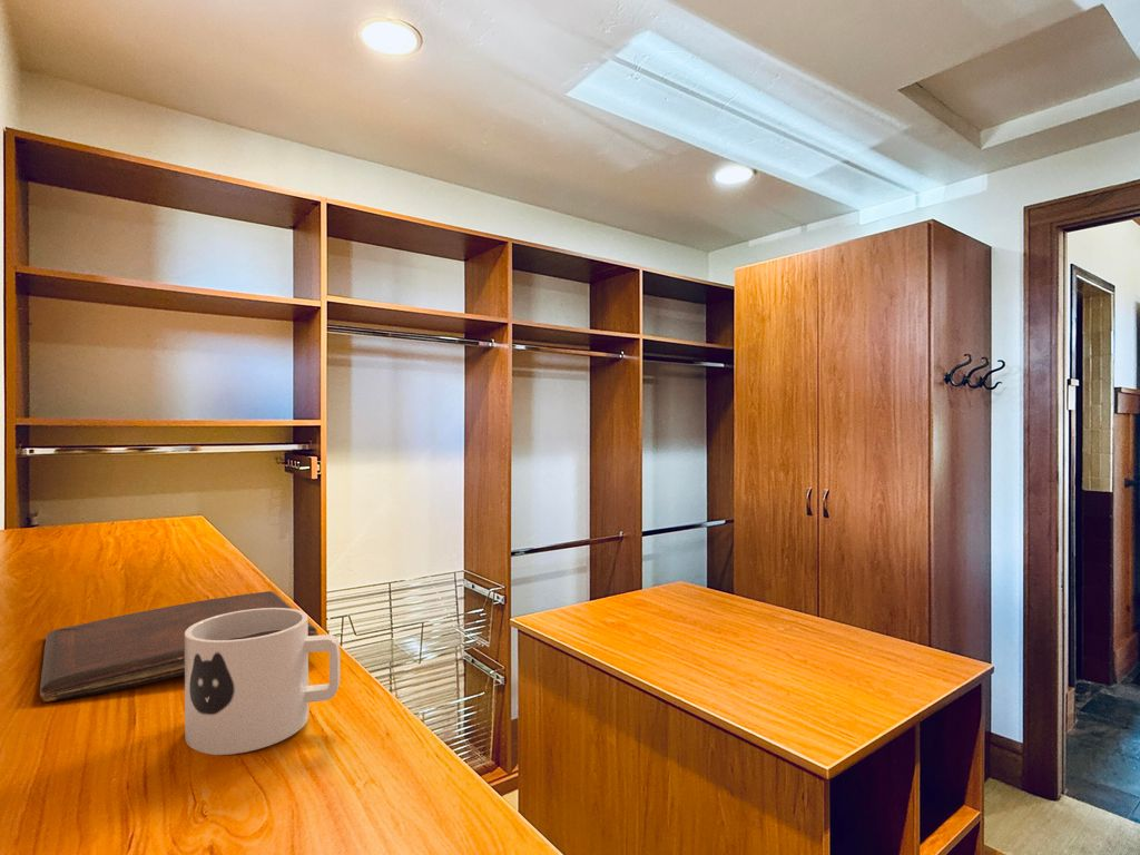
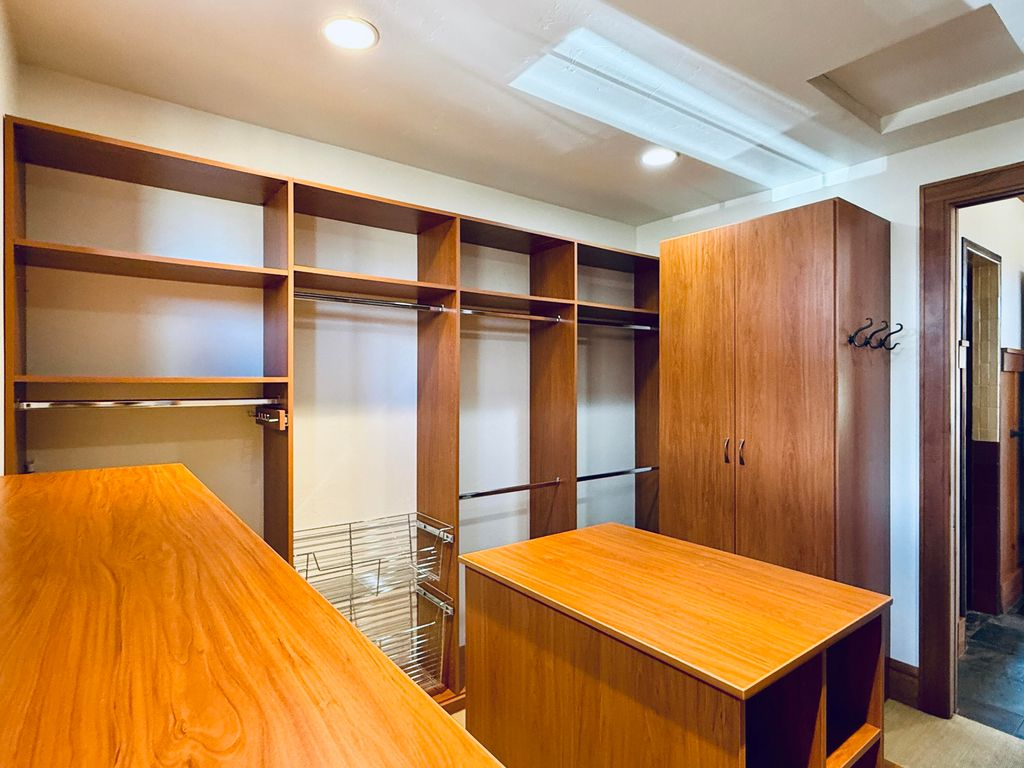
- mug (263, 671)
- book (183, 635)
